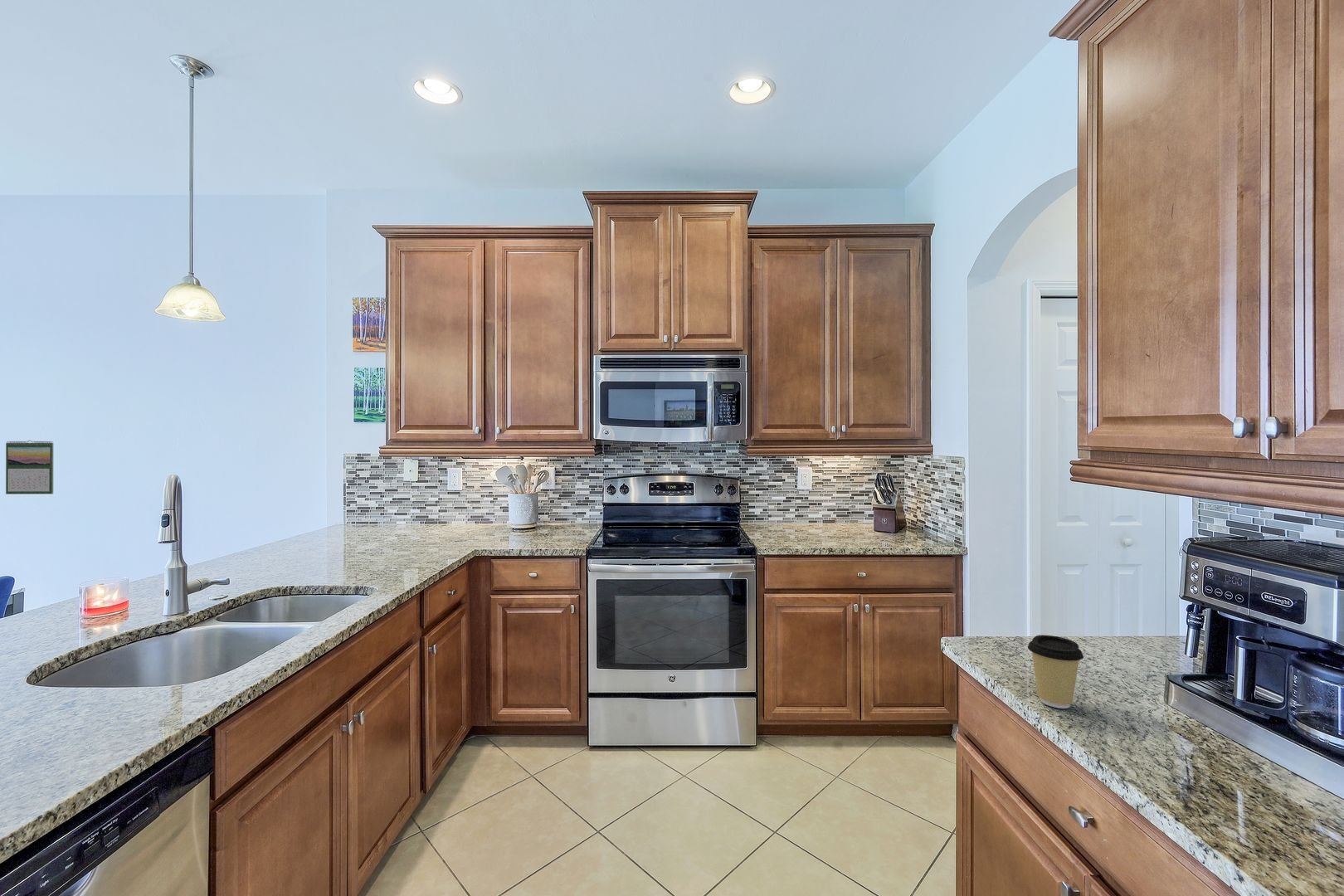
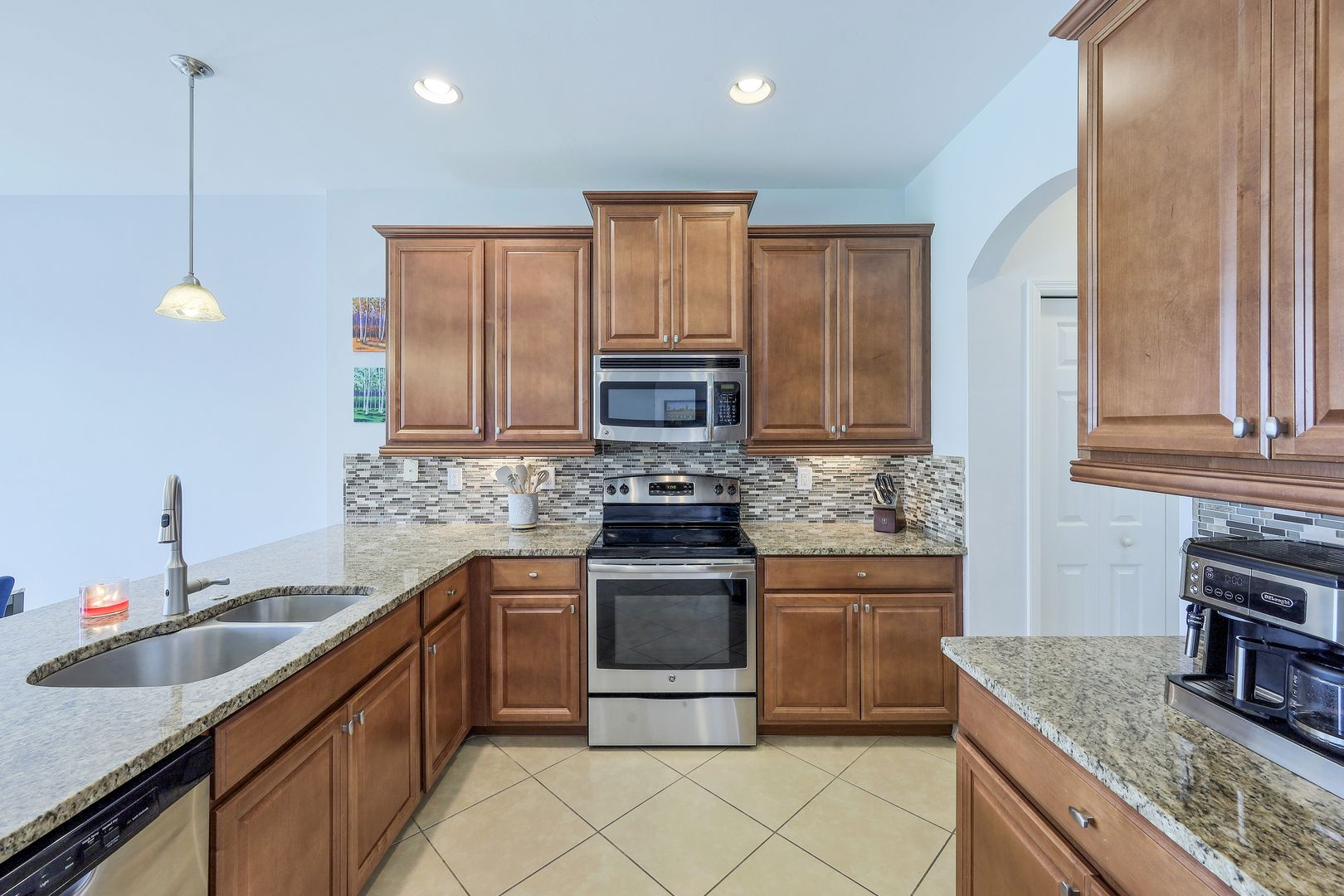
- calendar (29, 467)
- coffee cup (1054, 672)
